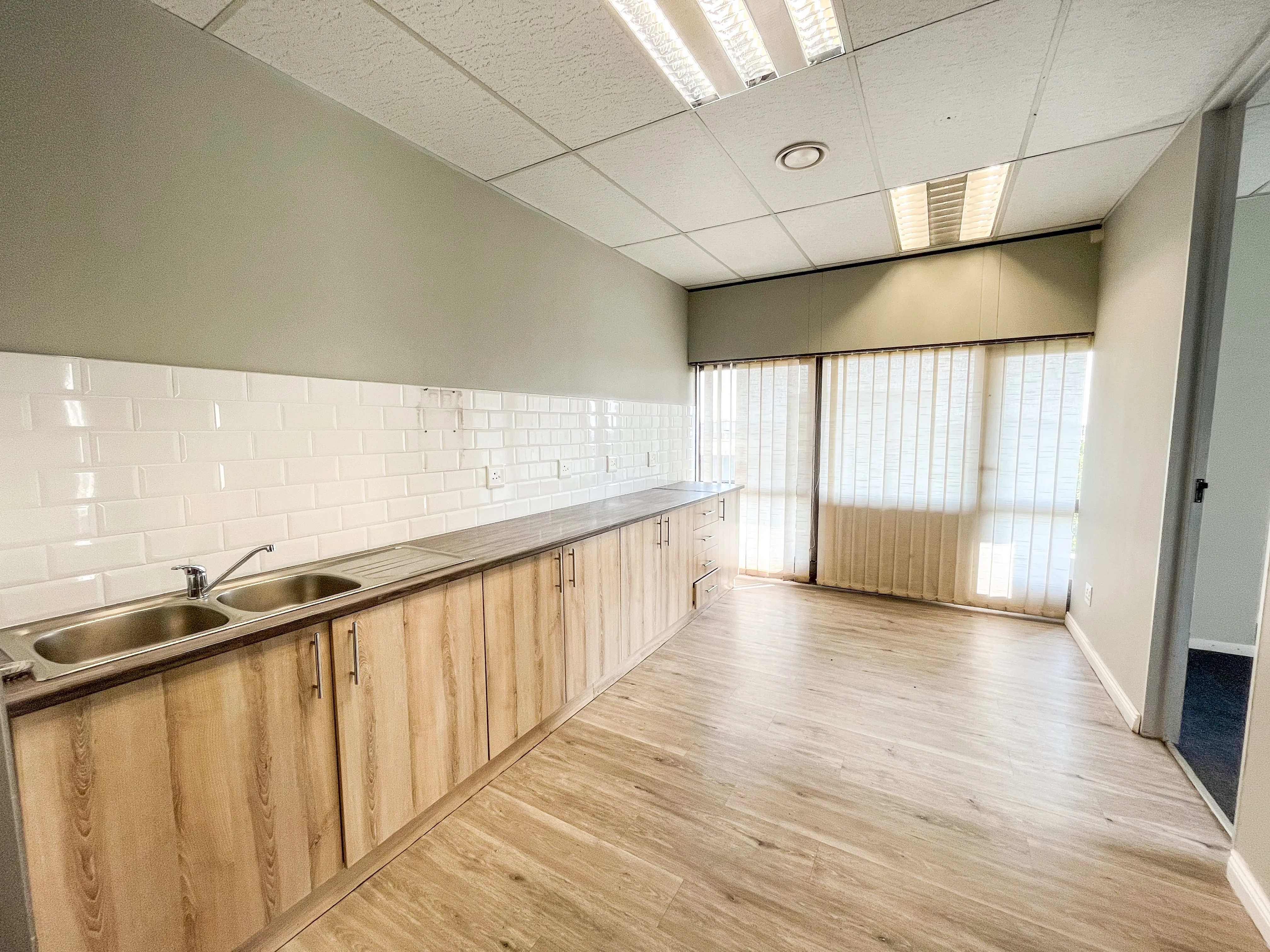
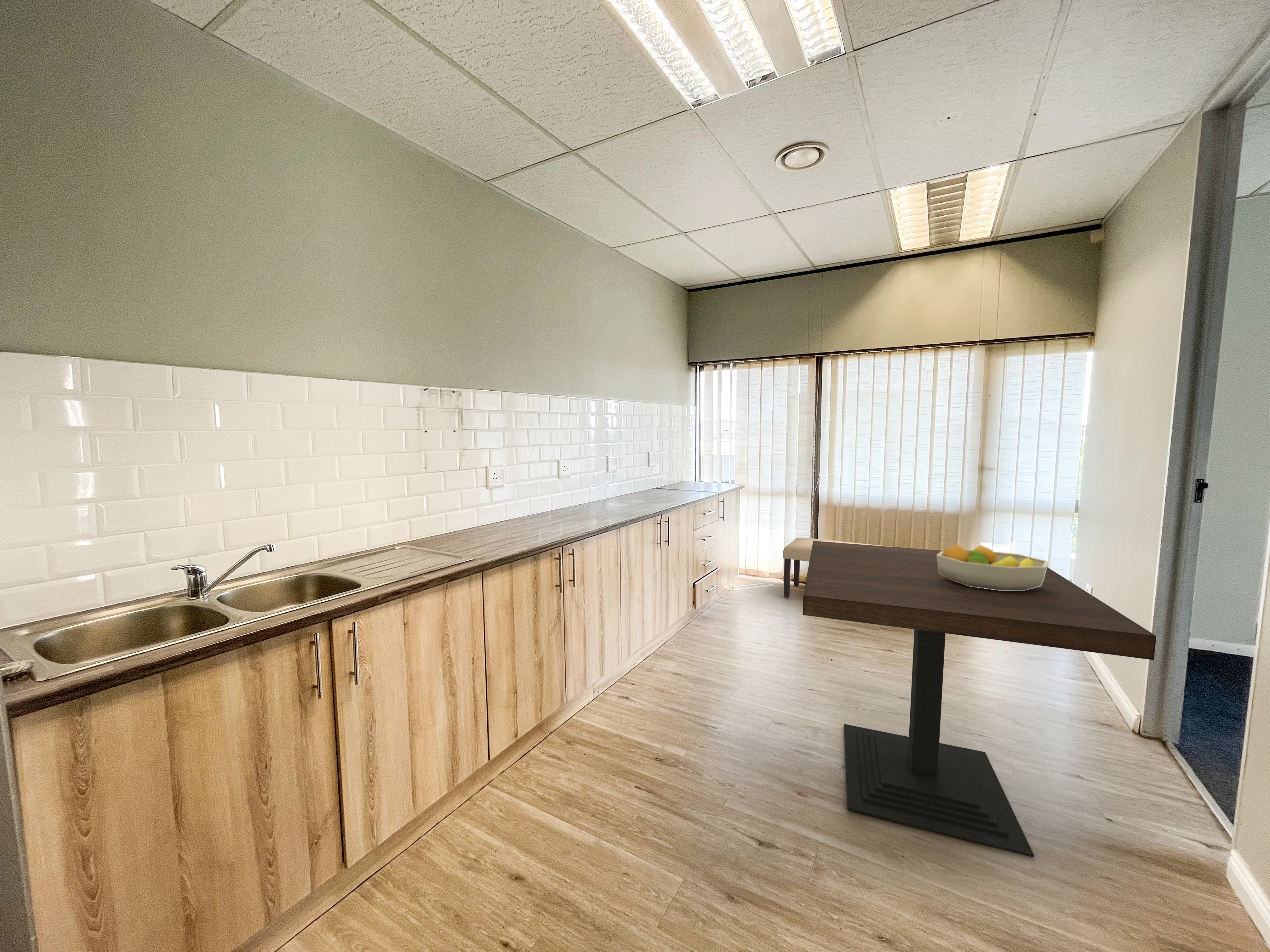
+ dining table (927, 678)
+ fruit bowl (991, 564)
+ bench (857, 544)
